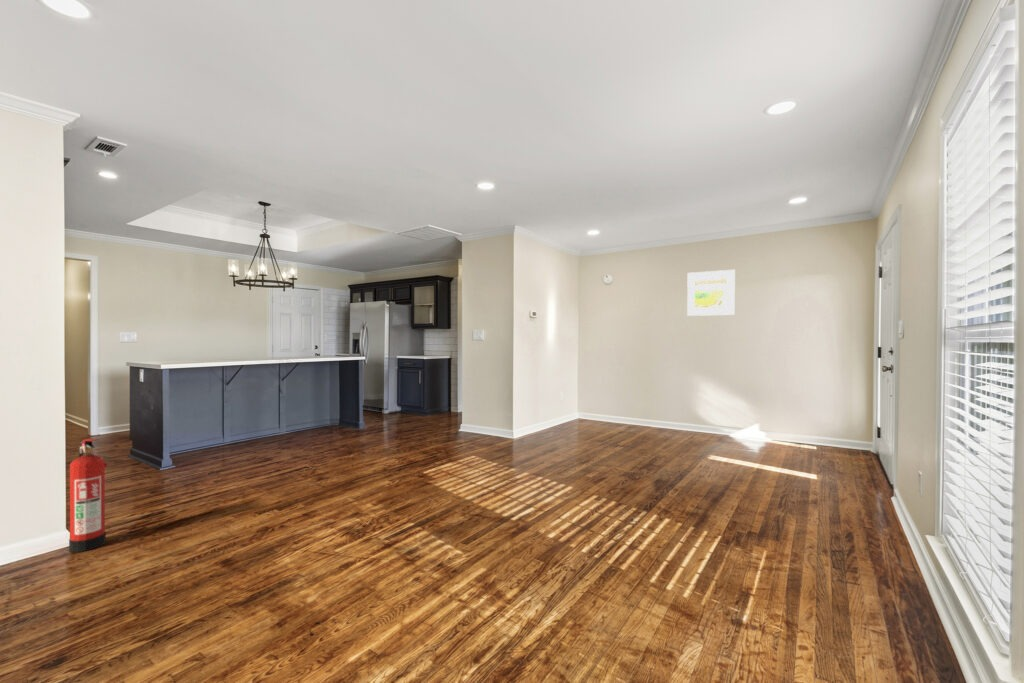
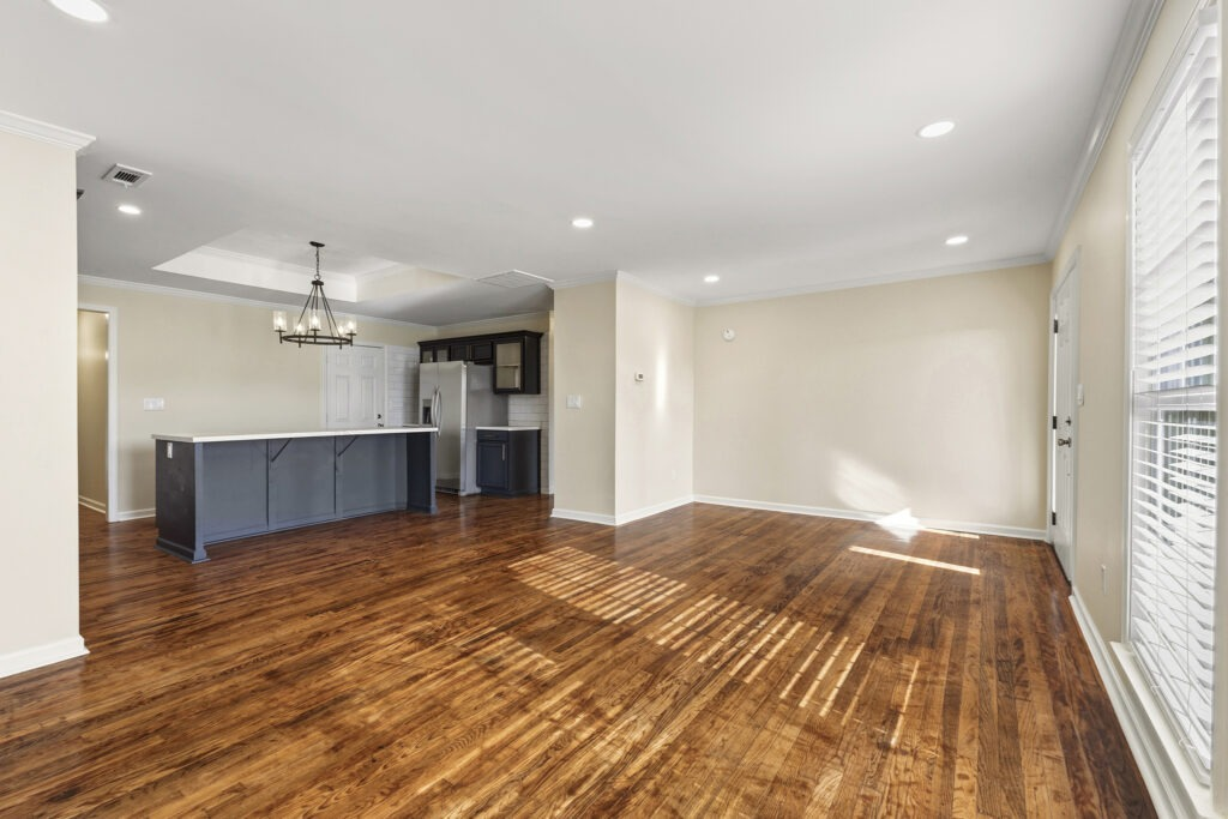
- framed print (710, 293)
- fire extinguisher (87, 491)
